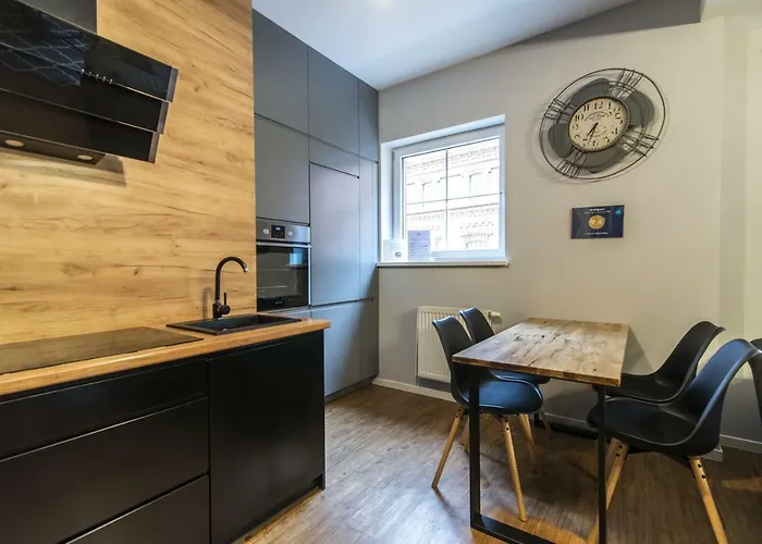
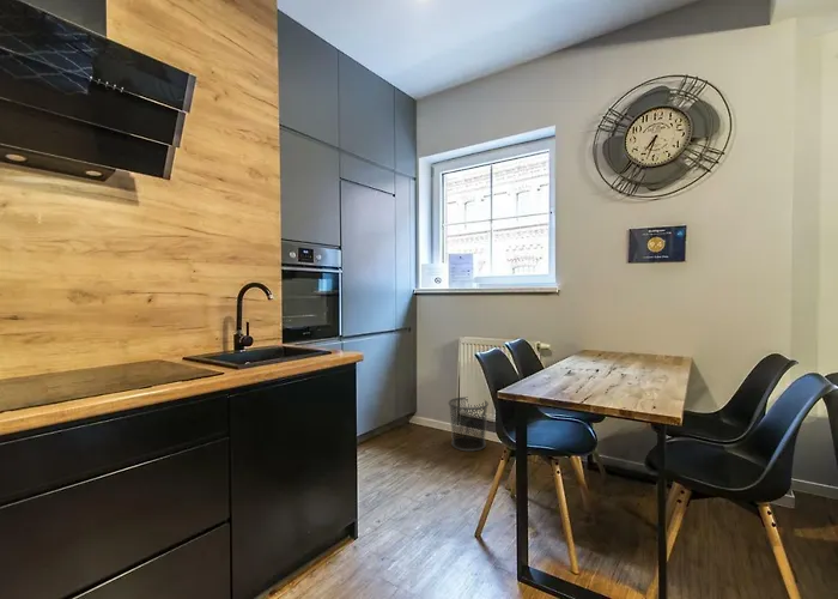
+ waste bin (468, 423)
